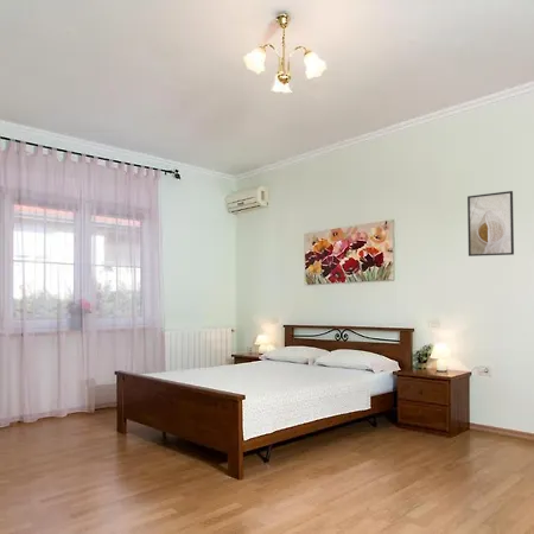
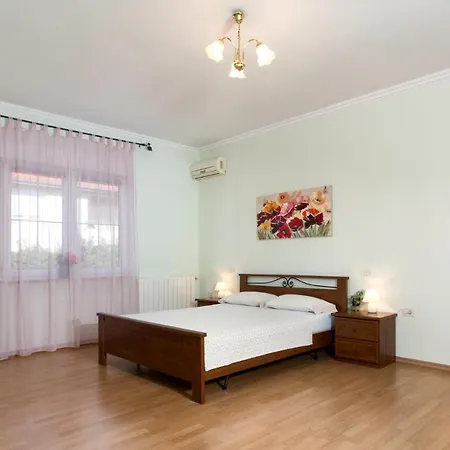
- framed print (489, 224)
